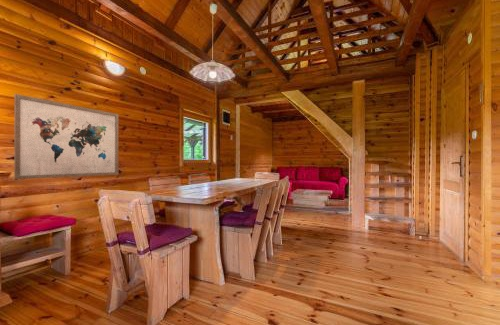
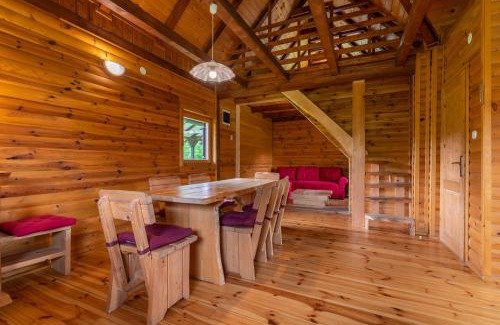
- wall art (75, 141)
